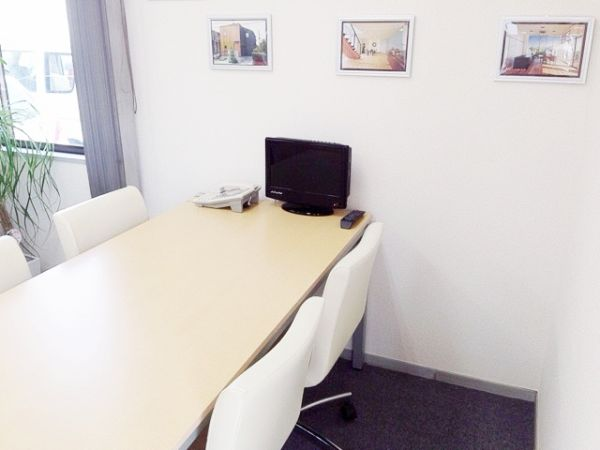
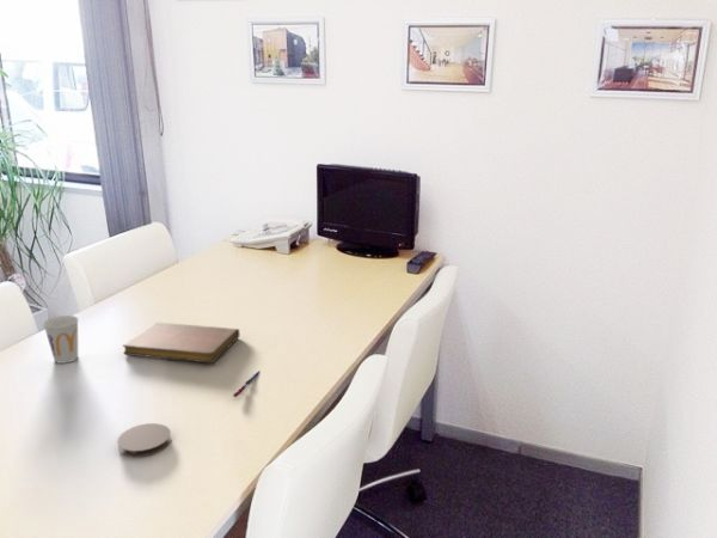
+ cup (63, 340)
+ notebook (183, 341)
+ coaster (145, 439)
+ pen (247, 381)
